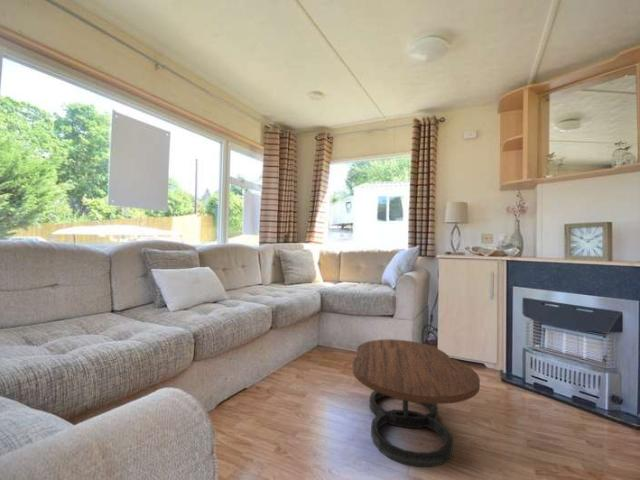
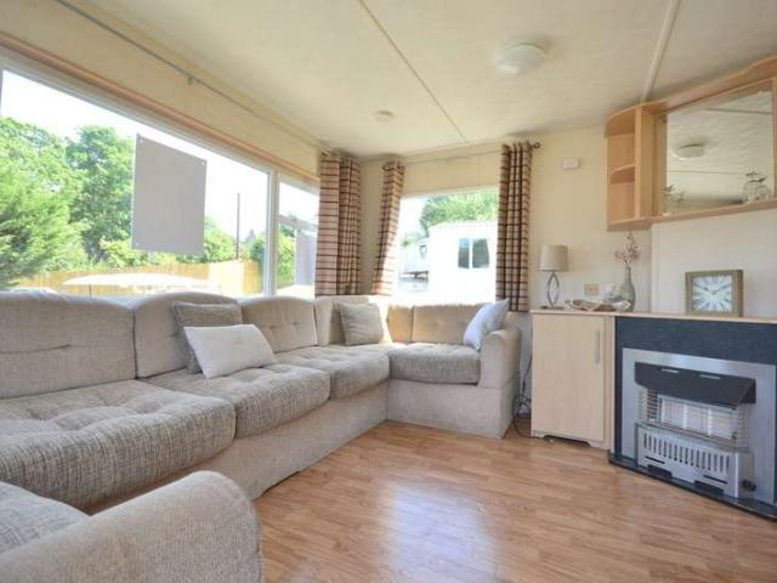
- coffee table (406, 389)
